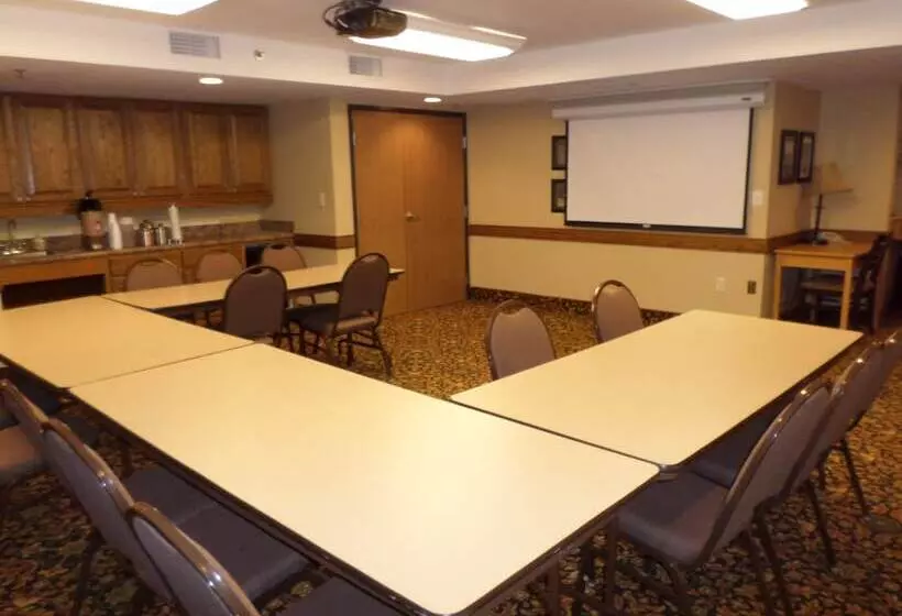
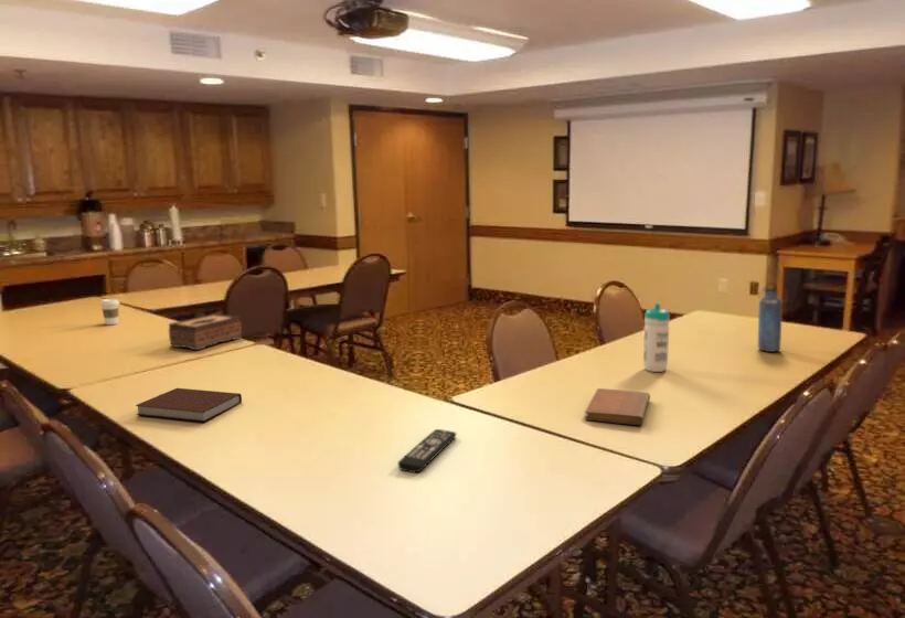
+ remote control (428, 449)
+ coffee cup (110, 311)
+ notebook (190, 403)
+ water bottle (769, 316)
+ tissue box (205, 331)
+ water bottle (656, 335)
+ notebook (618, 405)
